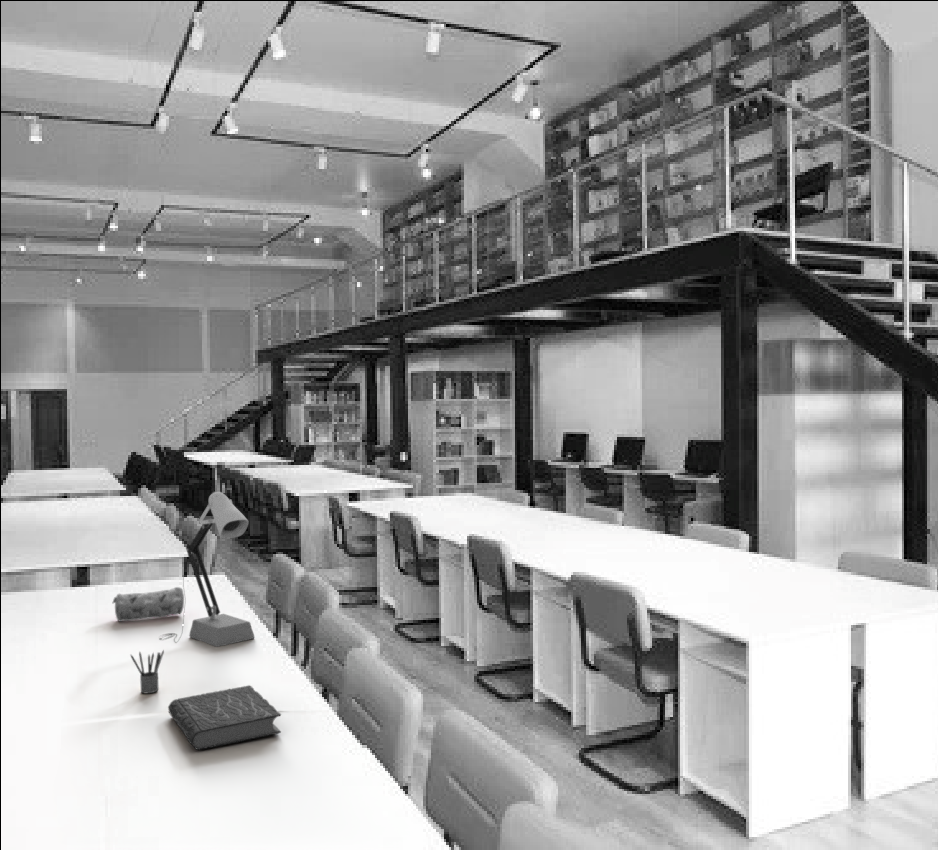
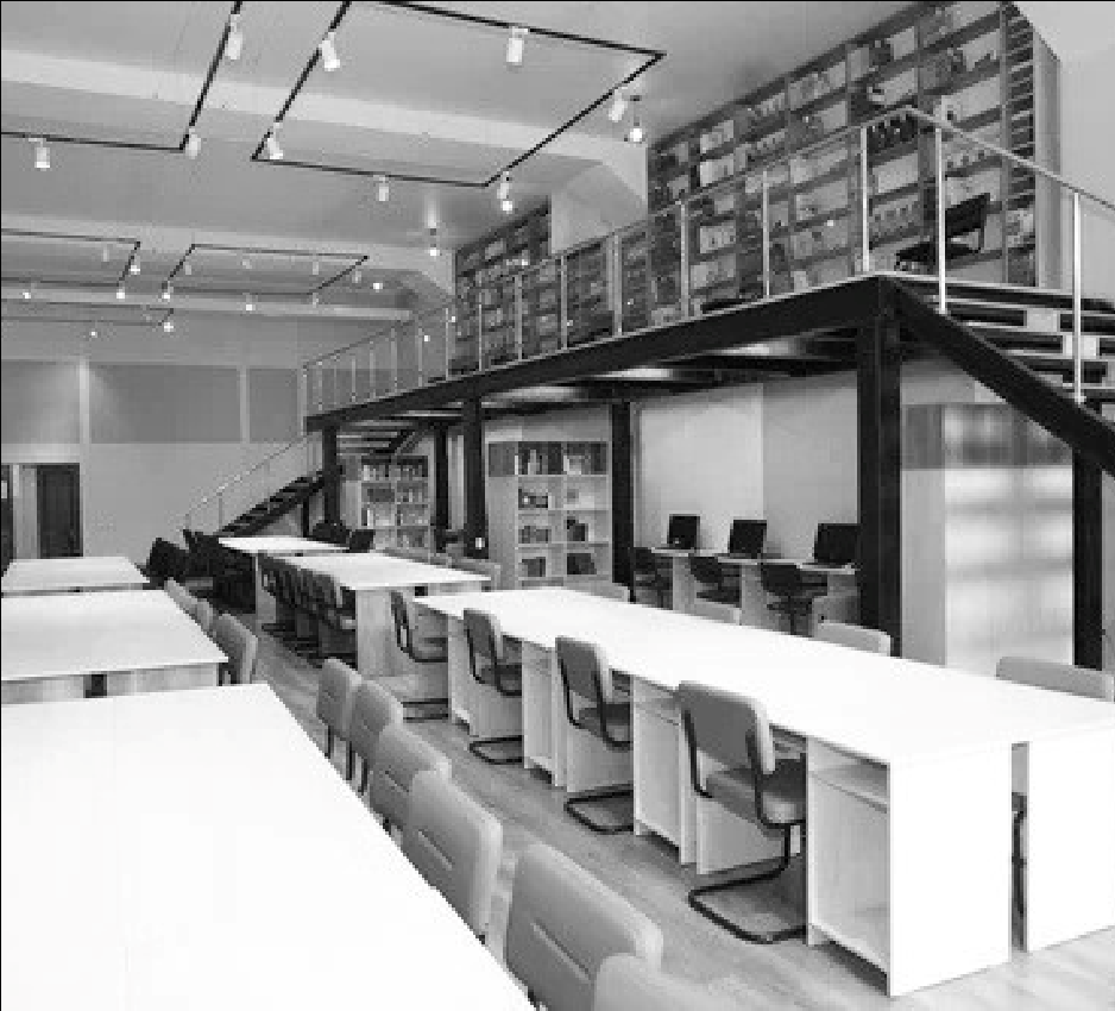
- desk lamp (203, 563)
- pencil case (149, 604)
- pencil box (148, 670)
- book (223, 716)
